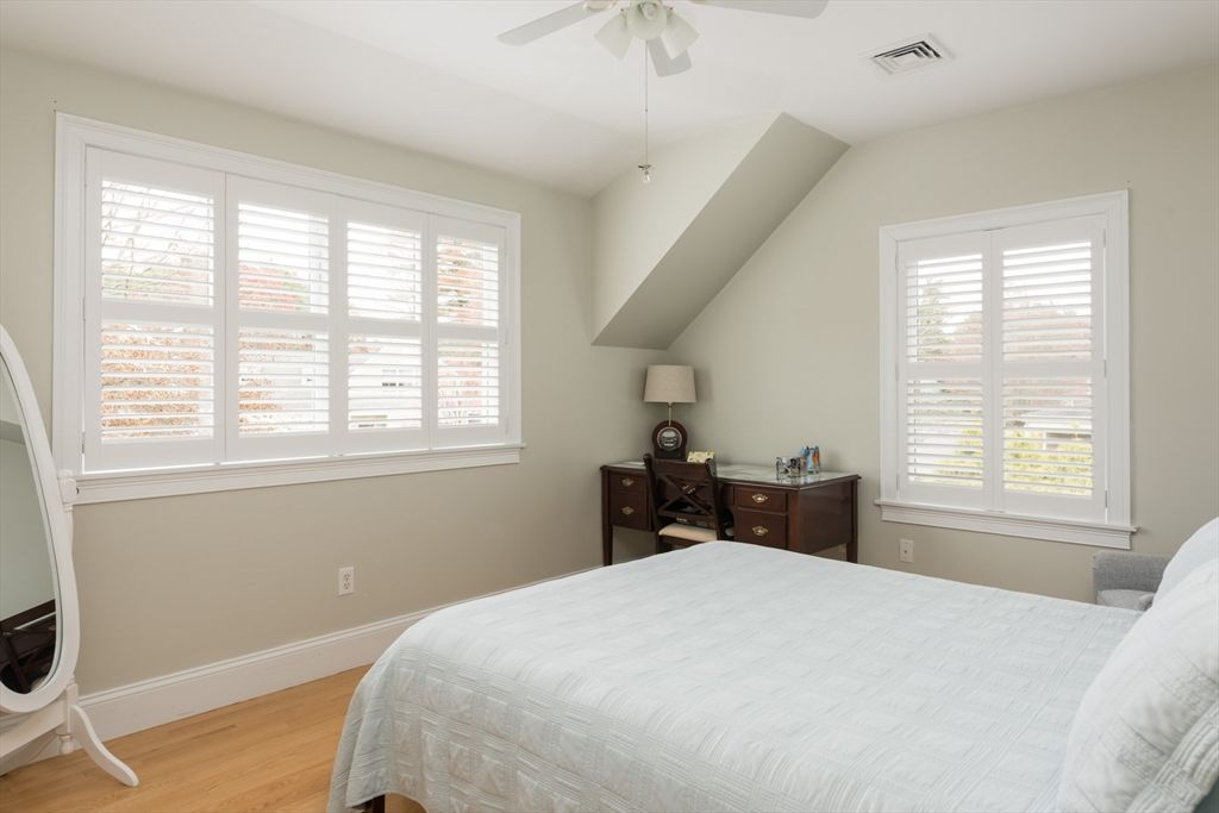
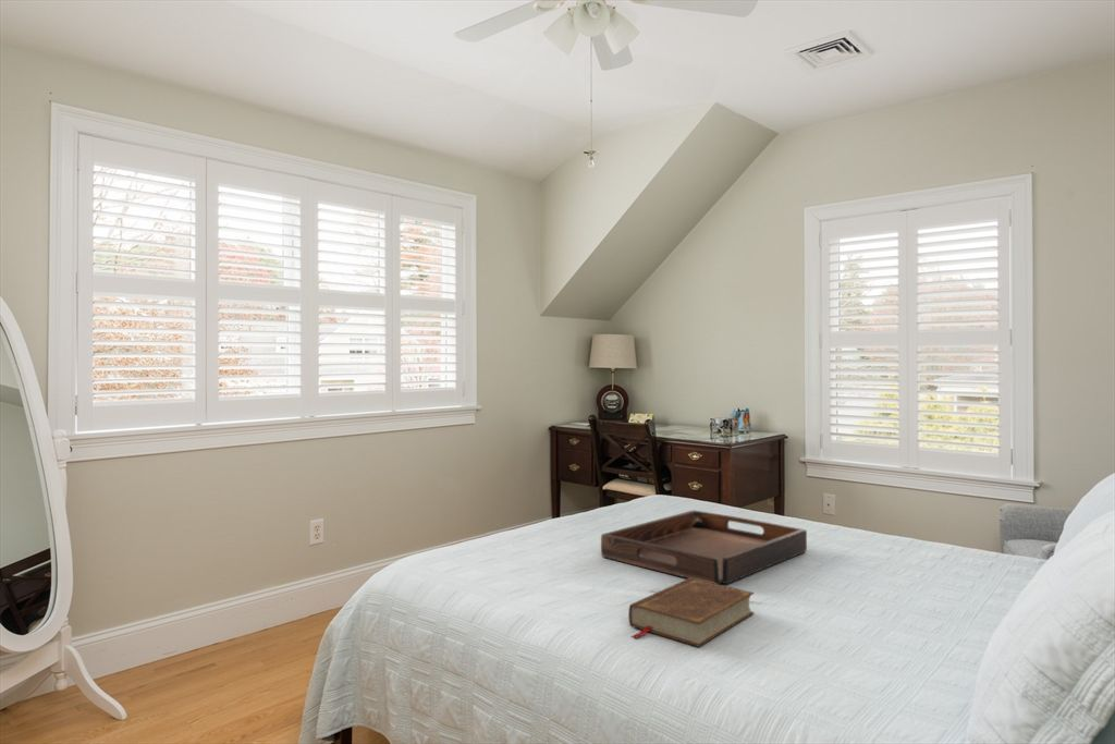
+ serving tray (704, 542)
+ book (693, 608)
